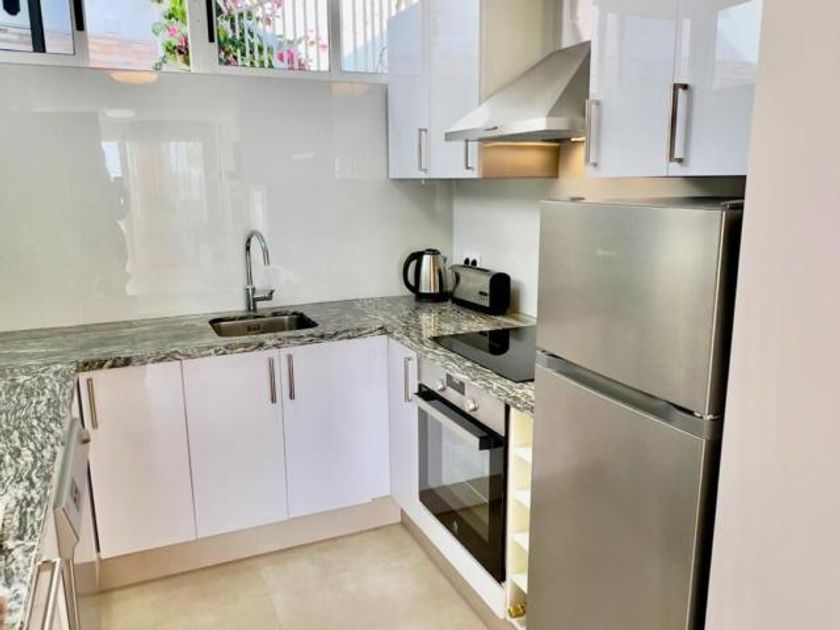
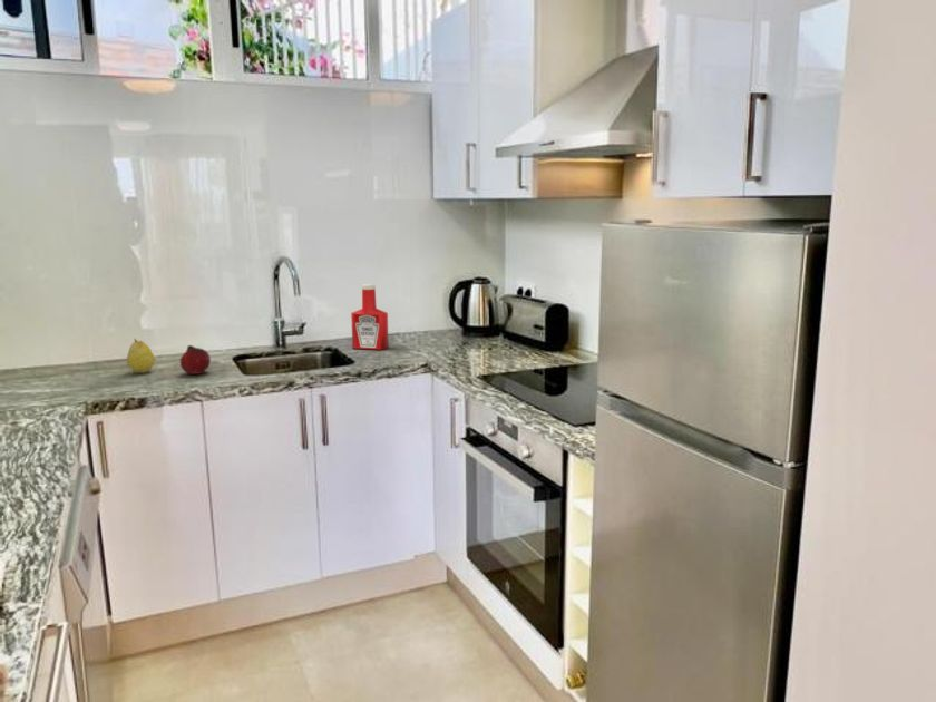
+ fruit (140, 354)
+ fruit (195, 359)
+ soap bottle (369, 315)
